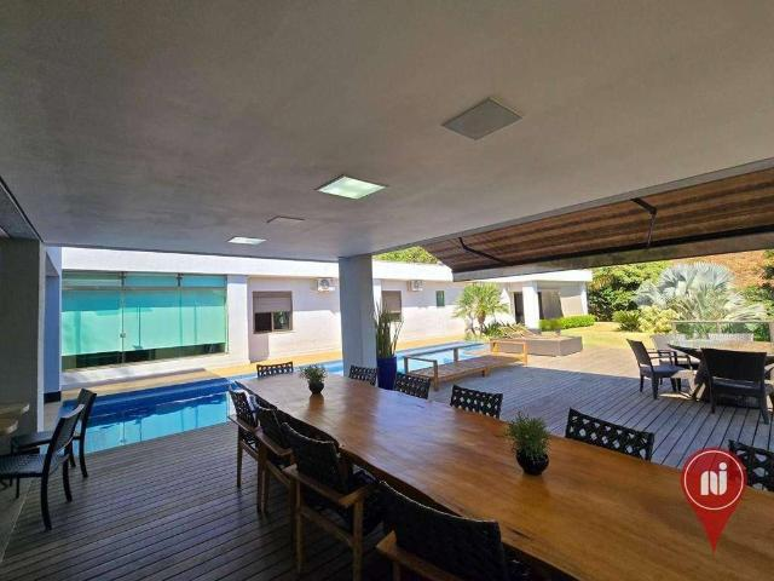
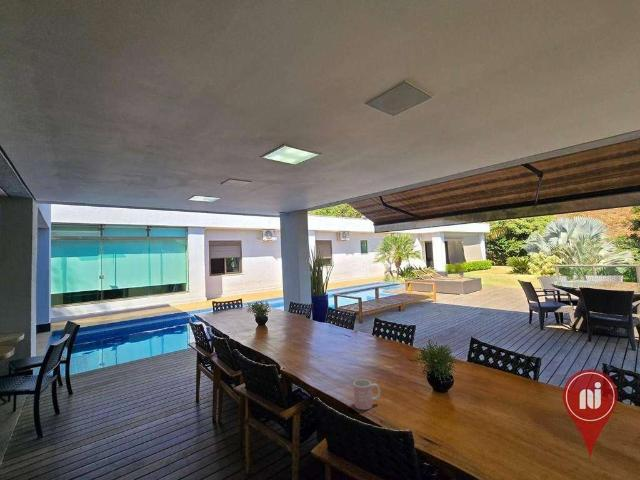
+ mug (365, 393)
